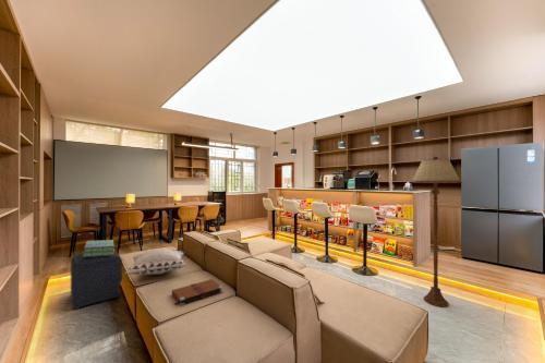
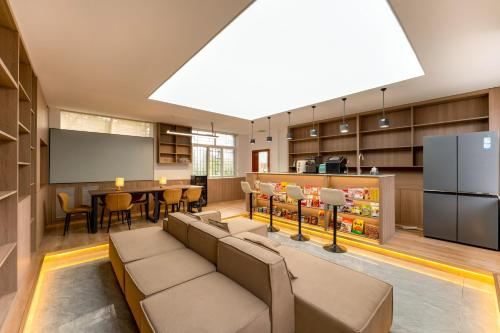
- decorative pillow (158, 261)
- book (195, 290)
- stack of books (99, 247)
- floor lamp (435, 229)
- ottoman (96, 274)
